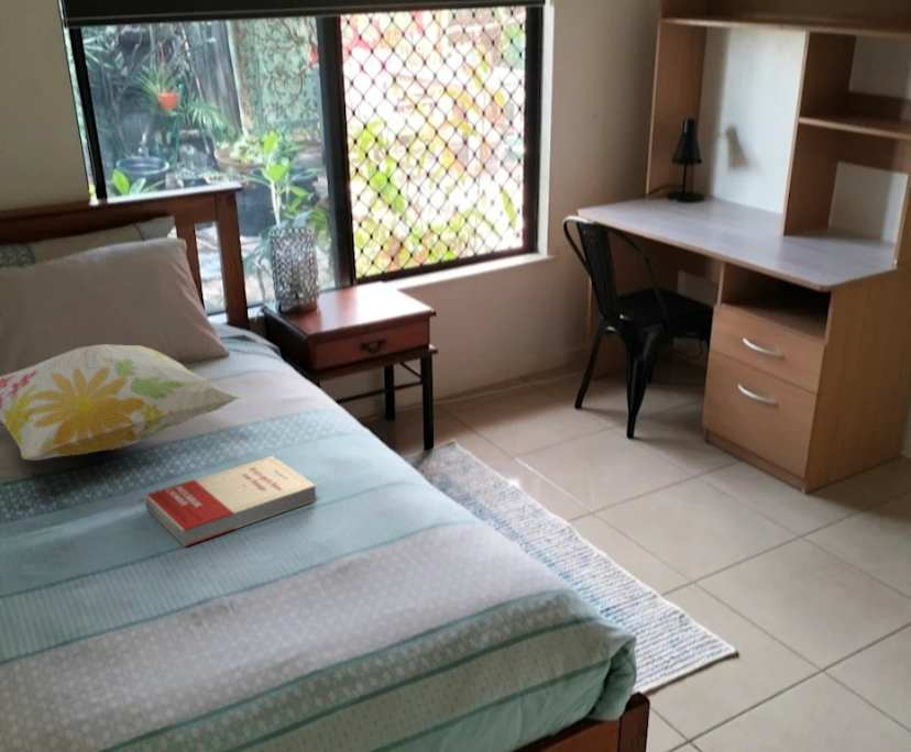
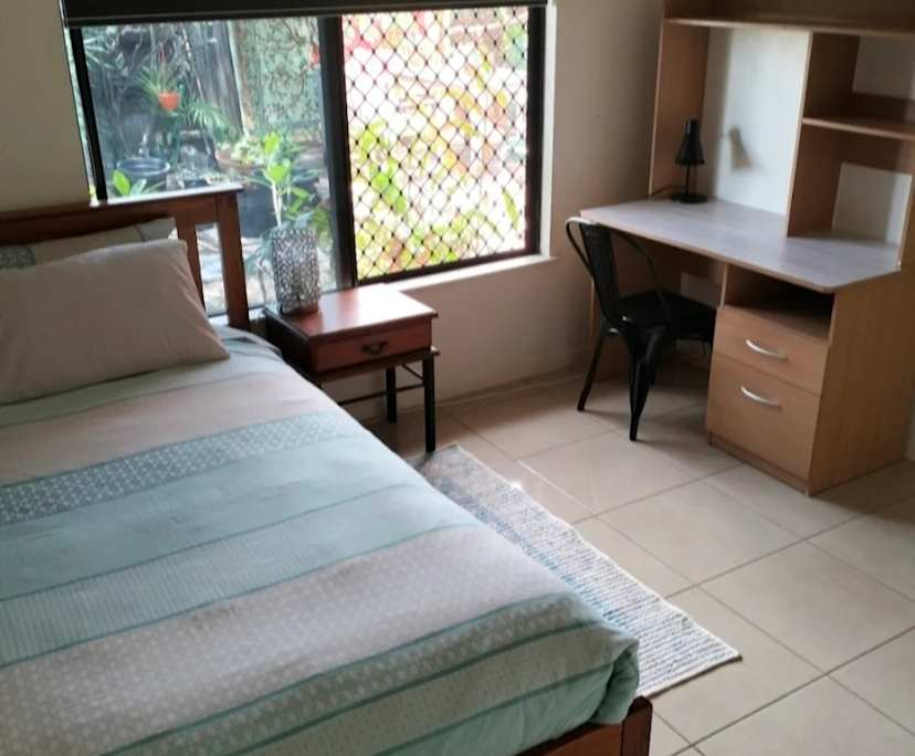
- decorative pillow (99, 396)
- book (231, 497)
